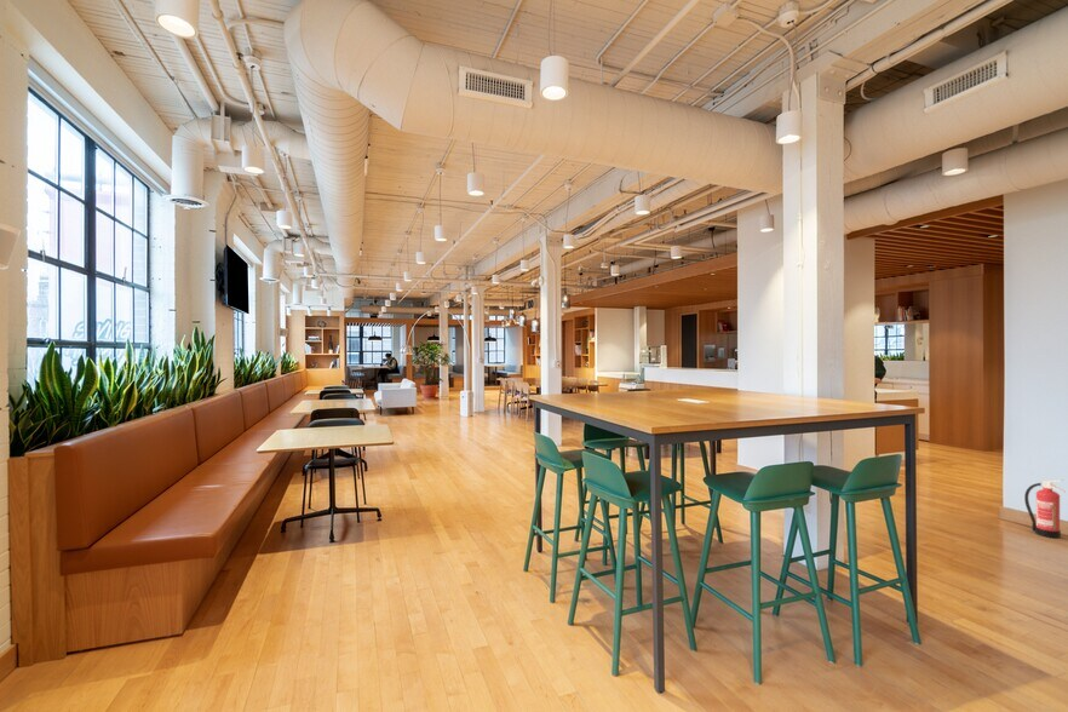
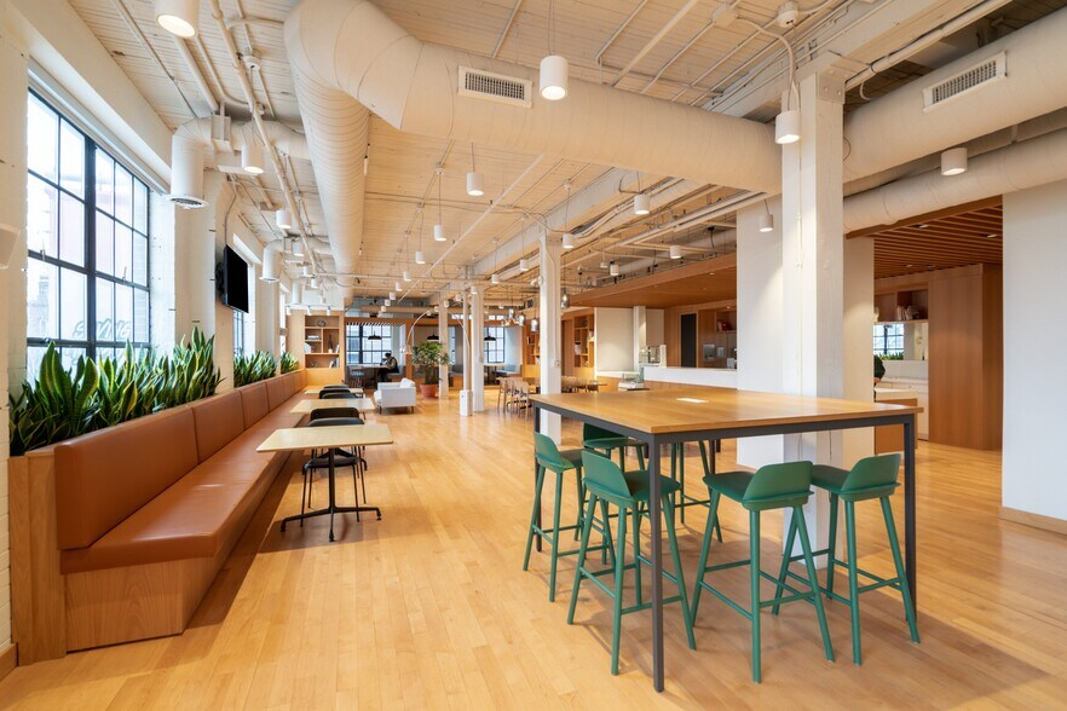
- fire extinguisher (1044, 505)
